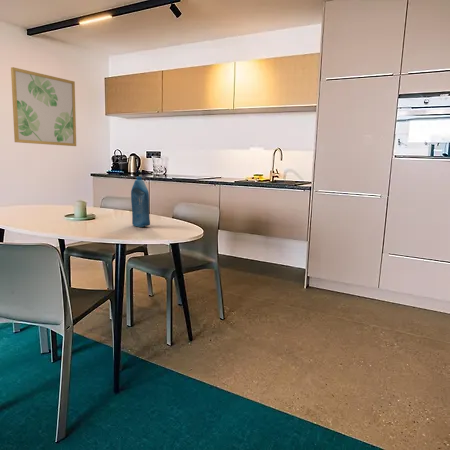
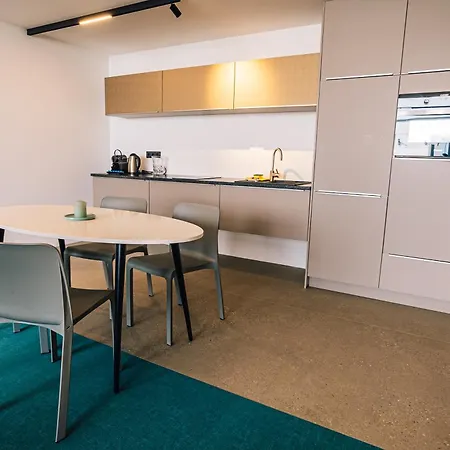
- wall art (46, 110)
- bottle (140, 201)
